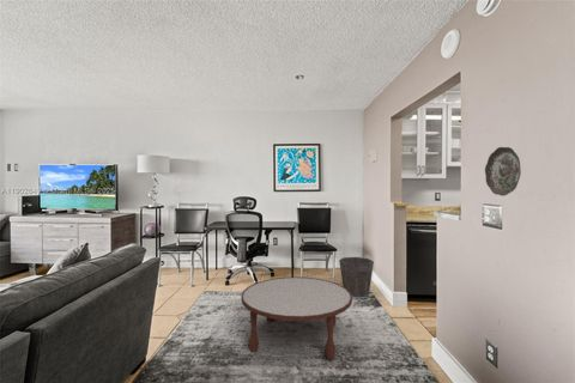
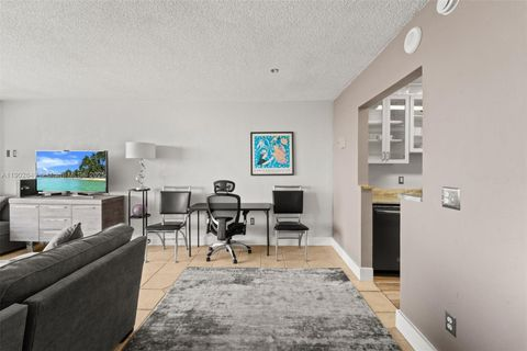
- decorative plate (503, 171)
- coffee table (296, 315)
- waste bin (356, 276)
